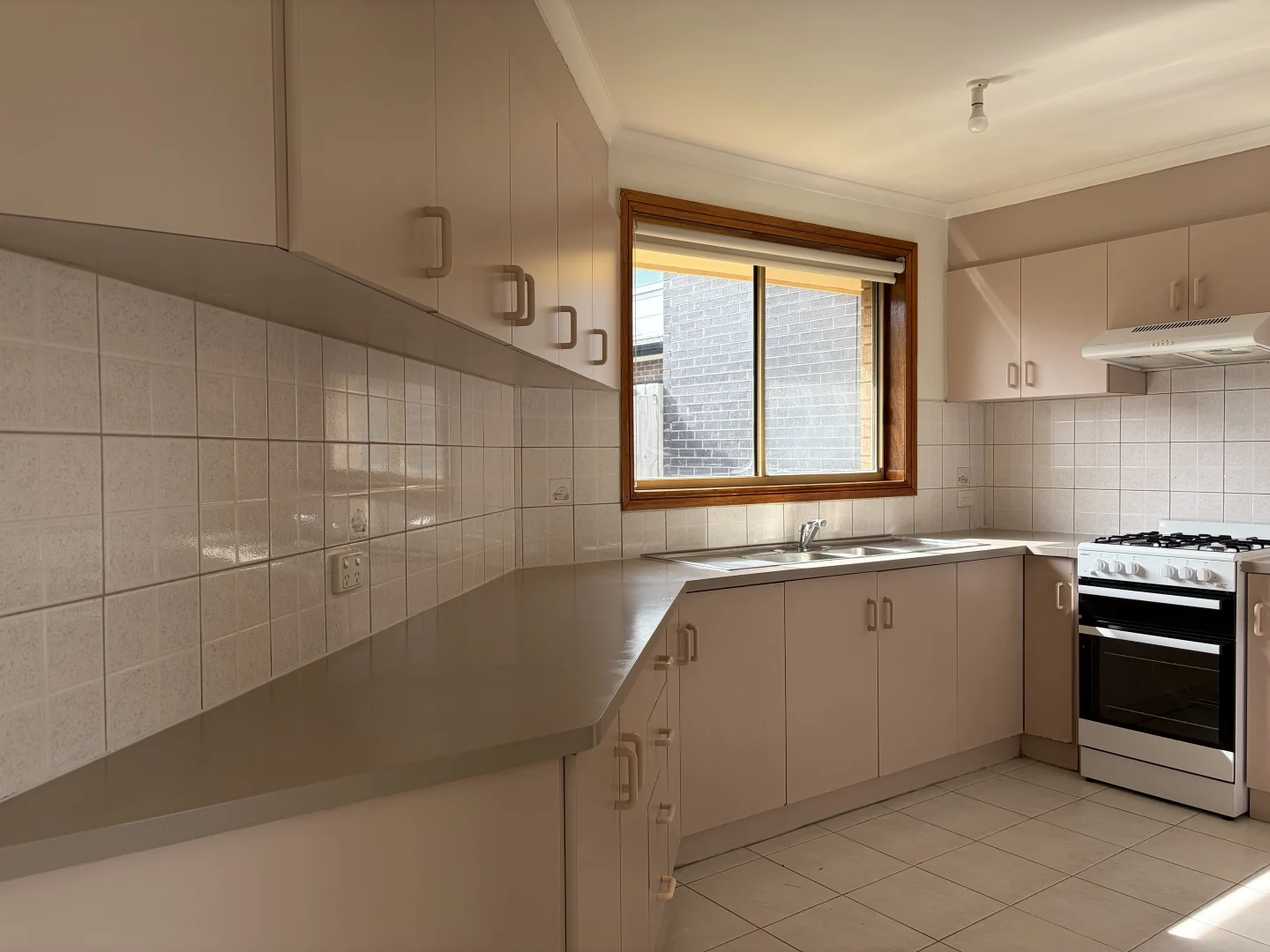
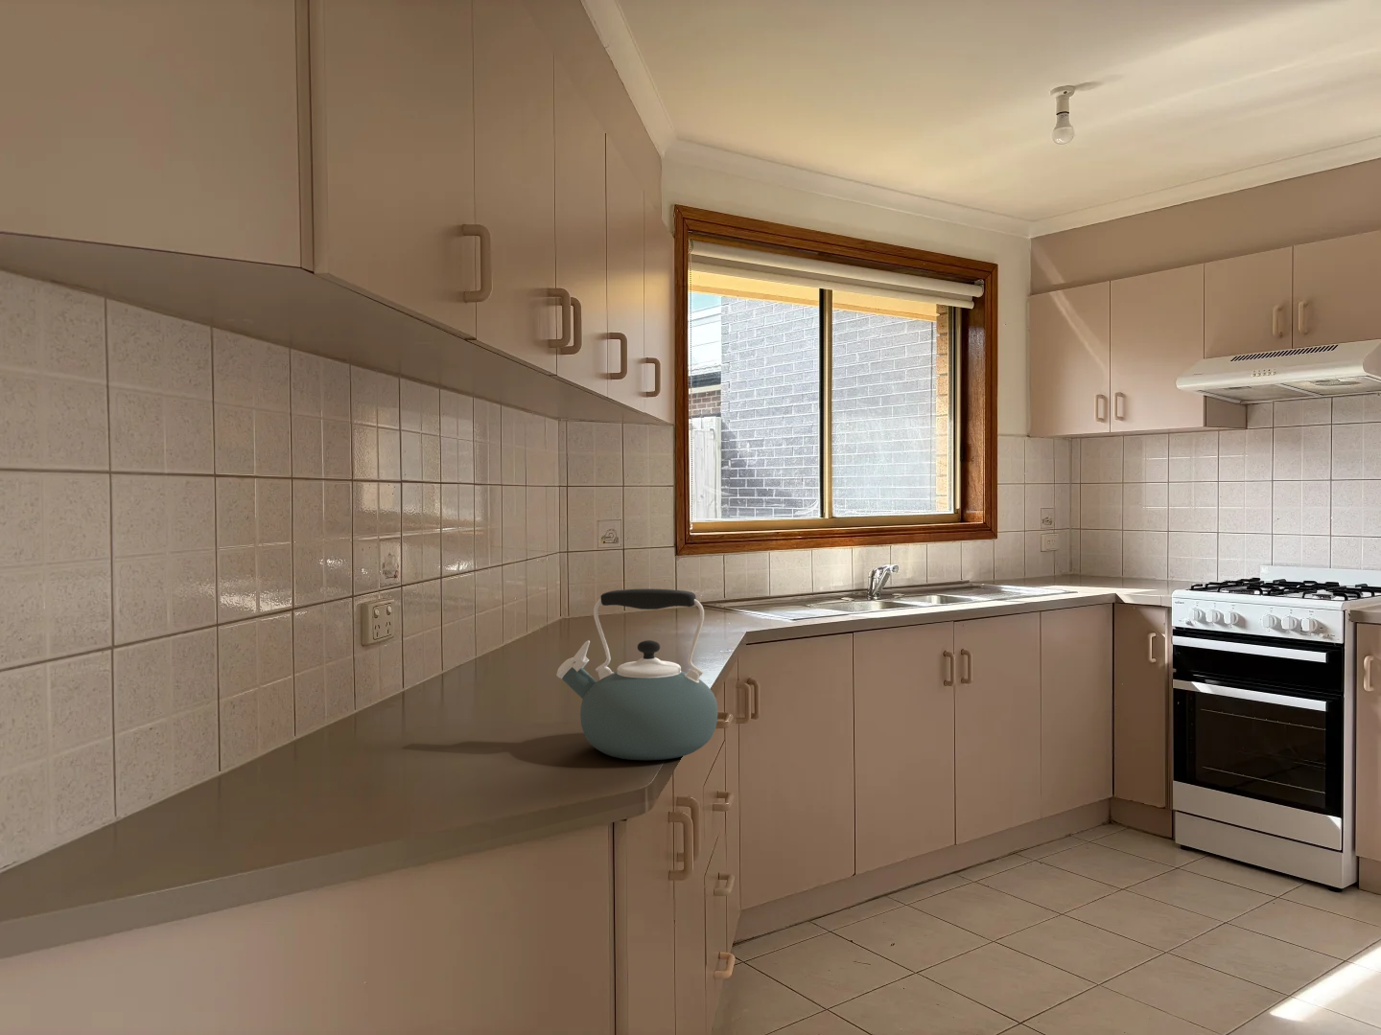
+ kettle (635, 668)
